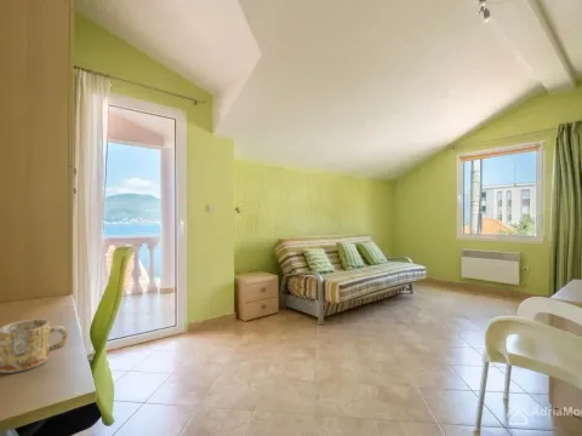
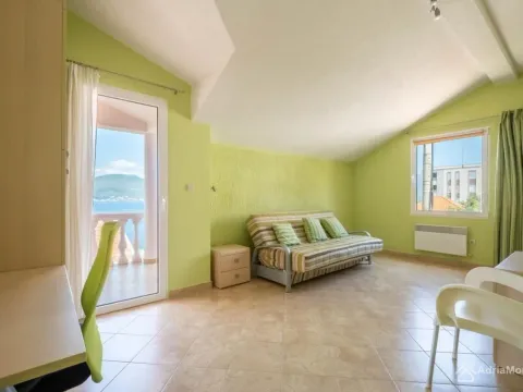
- mug (34, 342)
